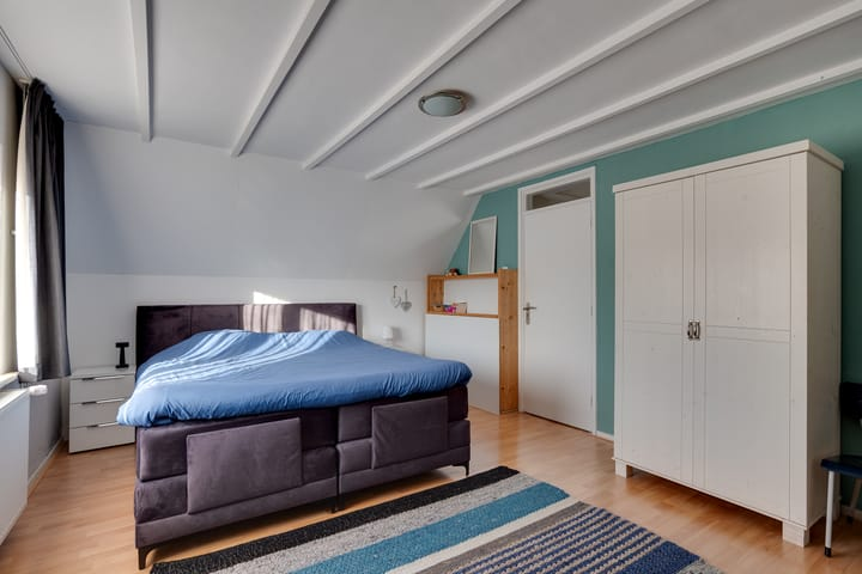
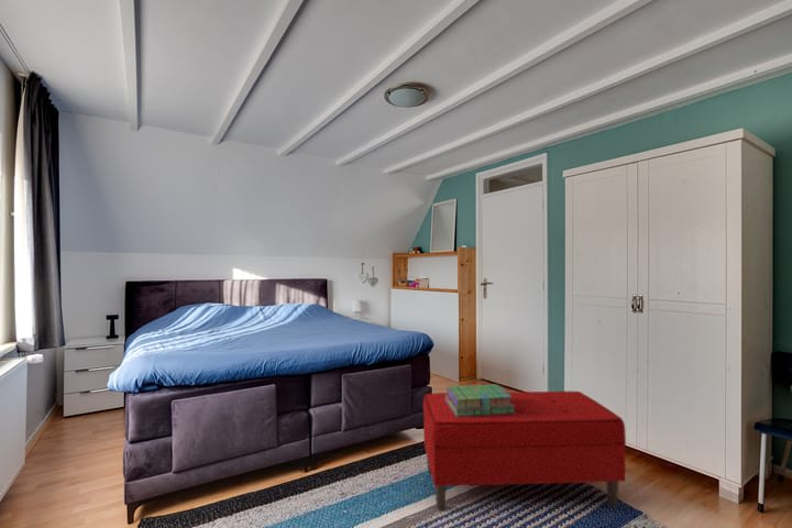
+ bench (515, 446)
+ stack of books (477, 398)
